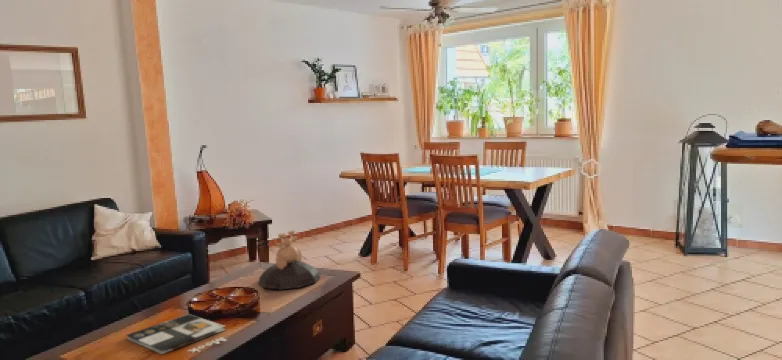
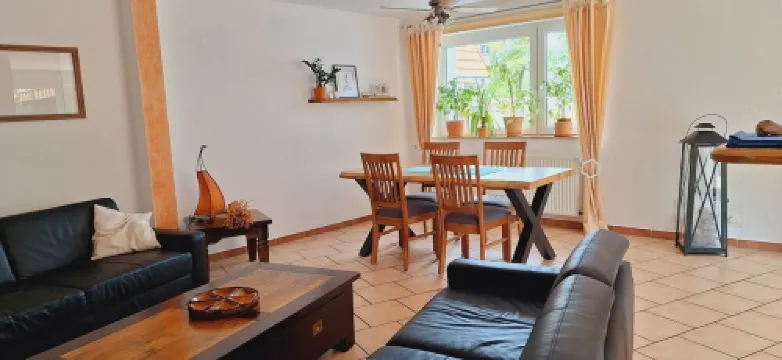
- decorative bowl (287, 256)
- magazine (183, 334)
